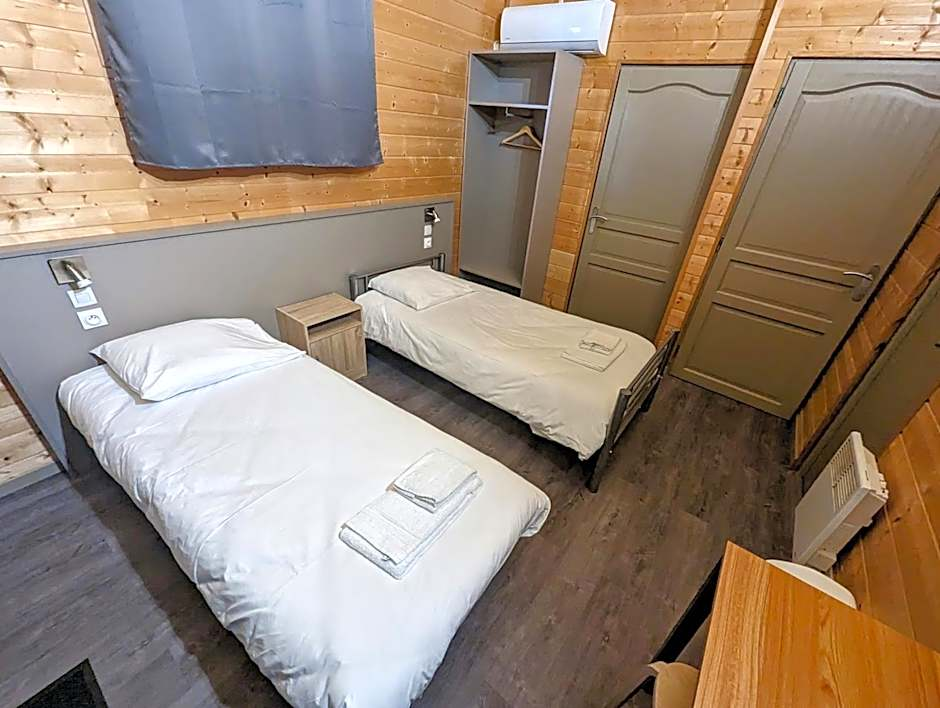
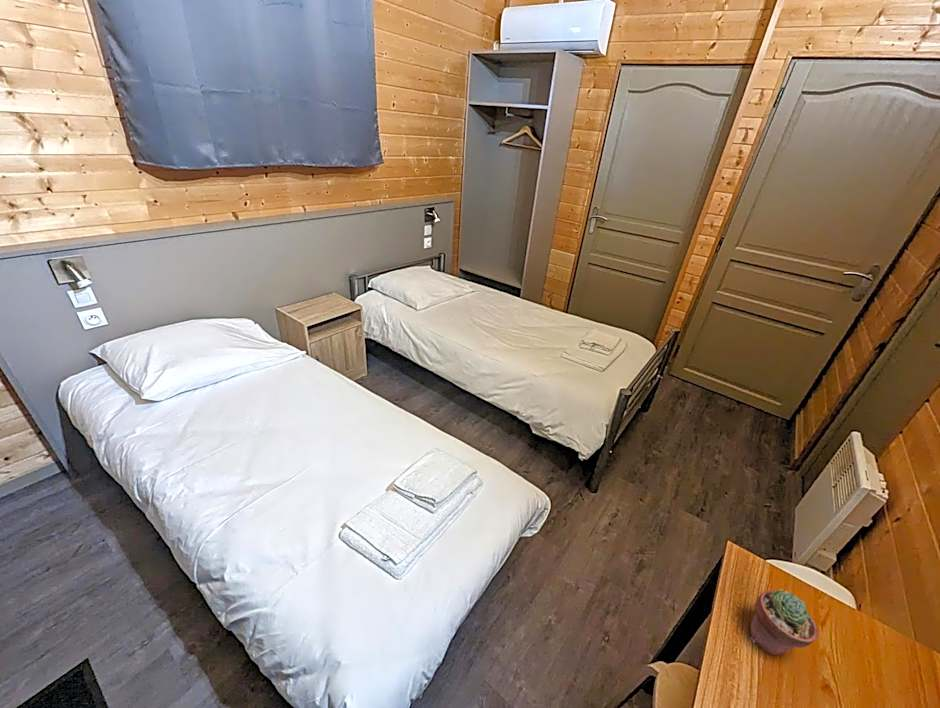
+ potted succulent (781, 621)
